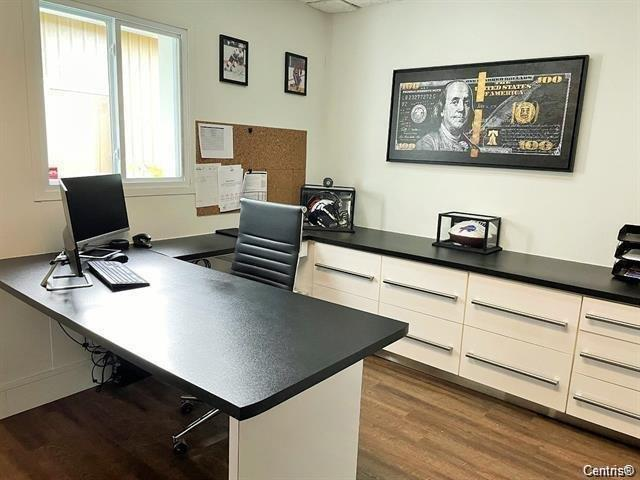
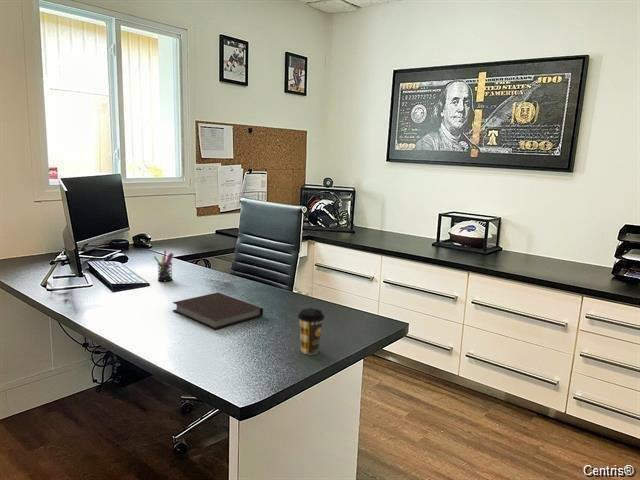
+ notebook (217, 309)
+ pen holder (163, 265)
+ coffee cup (310, 331)
